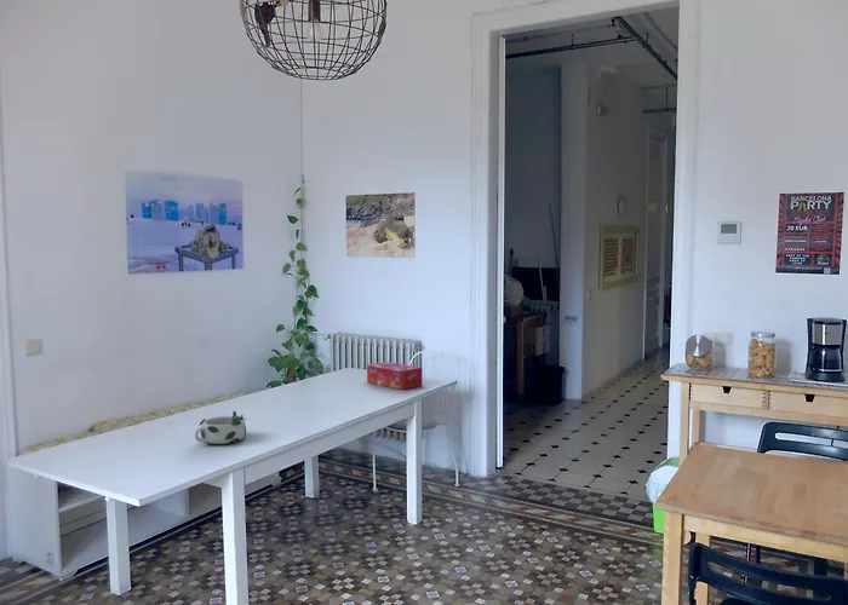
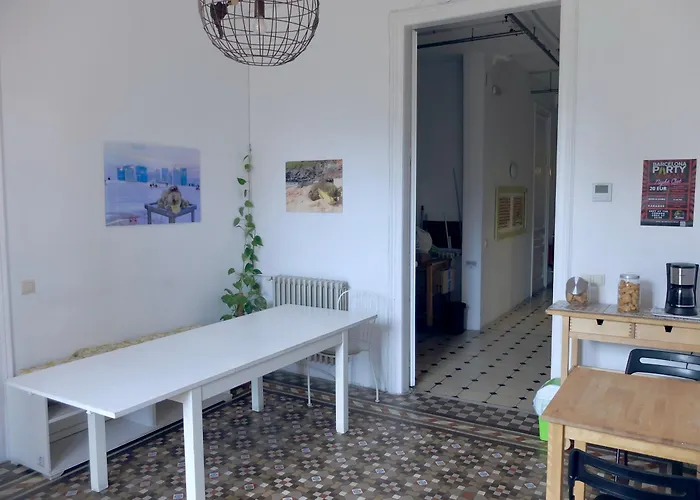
- tissue box (394, 375)
- bowl (220, 427)
